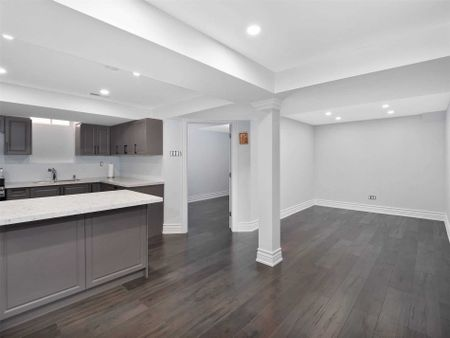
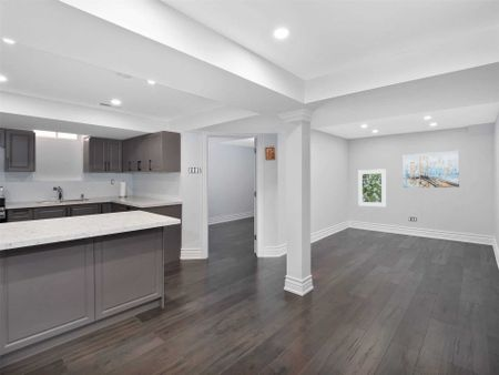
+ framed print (371, 188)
+ wall art (429, 170)
